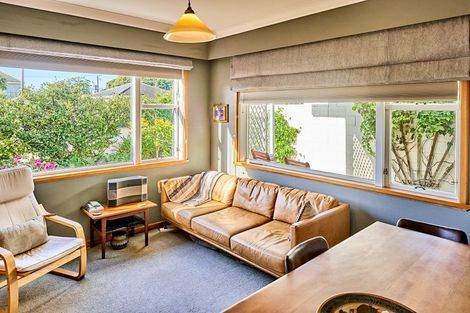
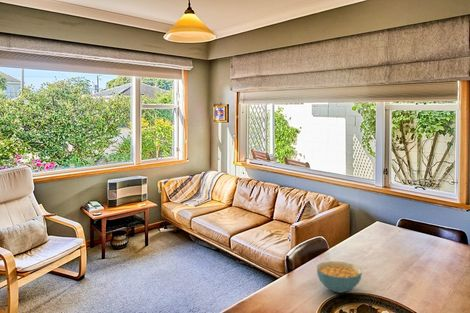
+ cereal bowl (338, 279)
